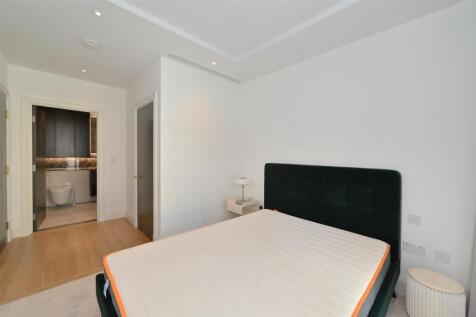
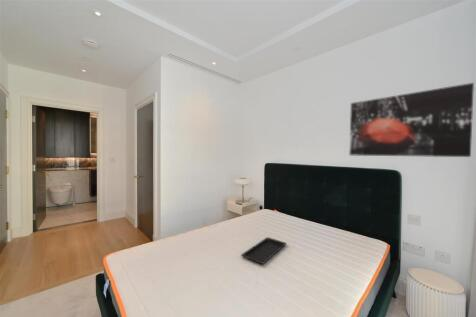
+ wall art (400, 125)
+ serving tray (265, 250)
